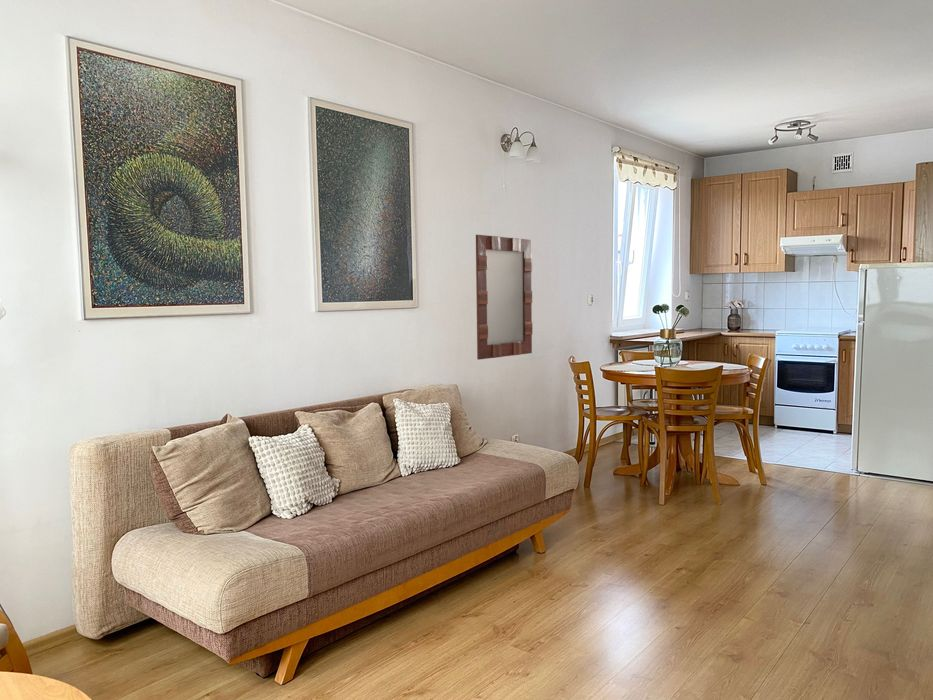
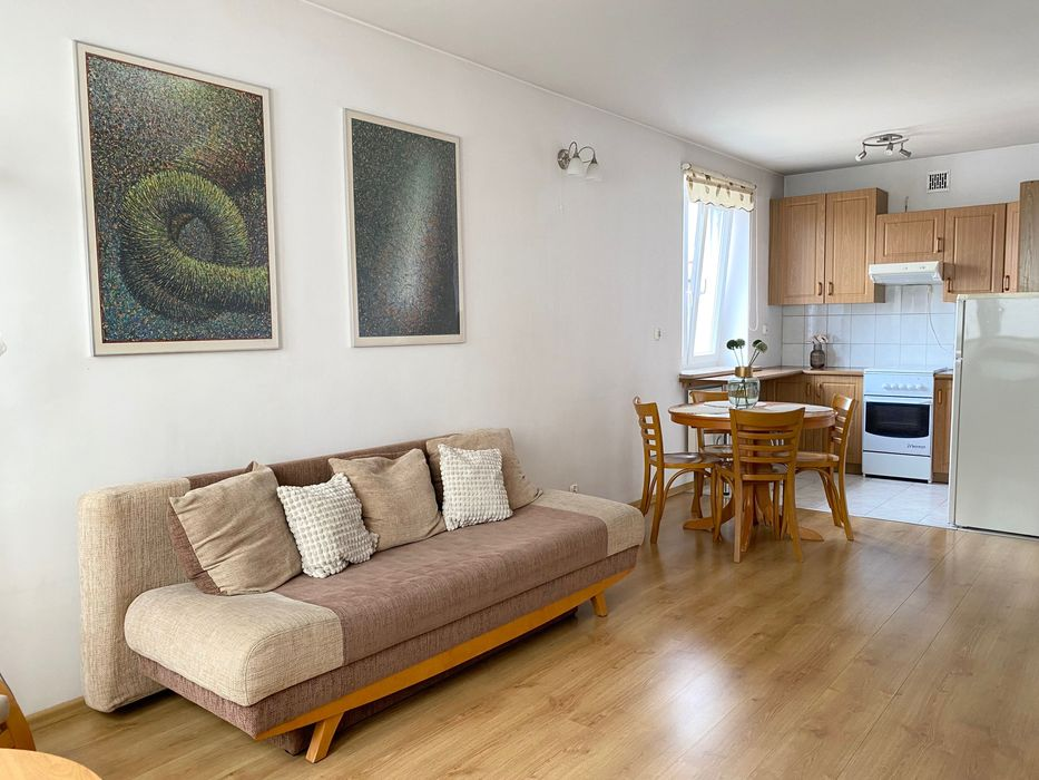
- home mirror (505, 297)
